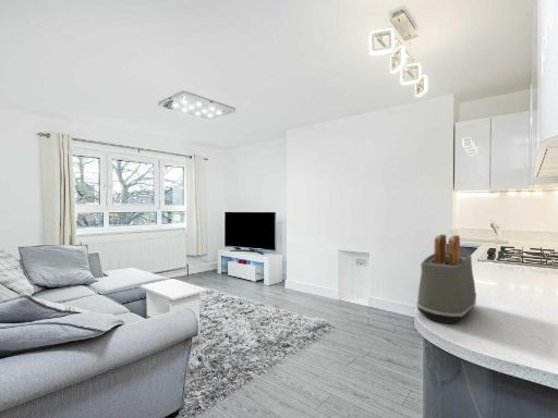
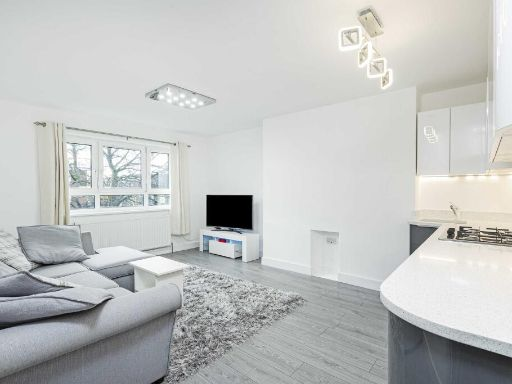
- toaster (447, 272)
